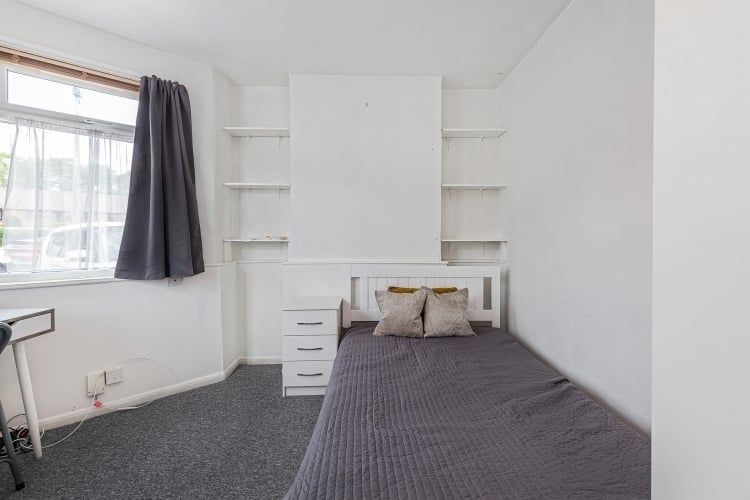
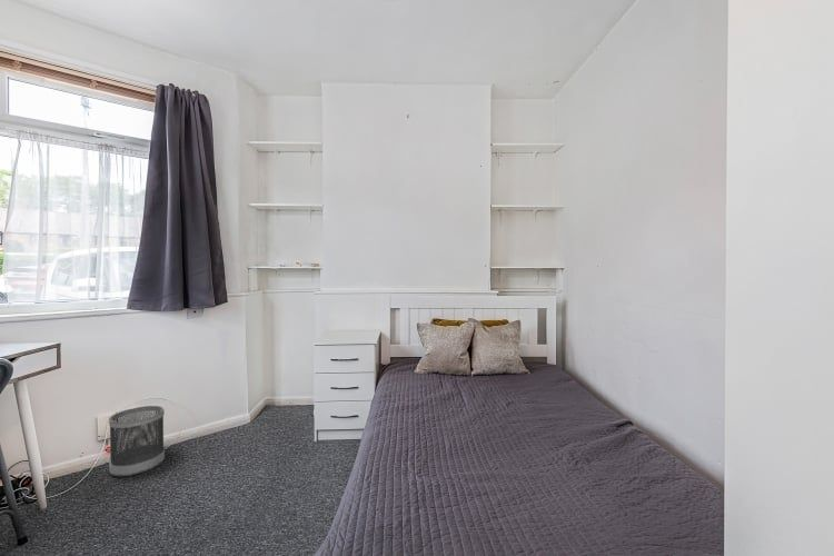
+ wastebasket (137, 438)
